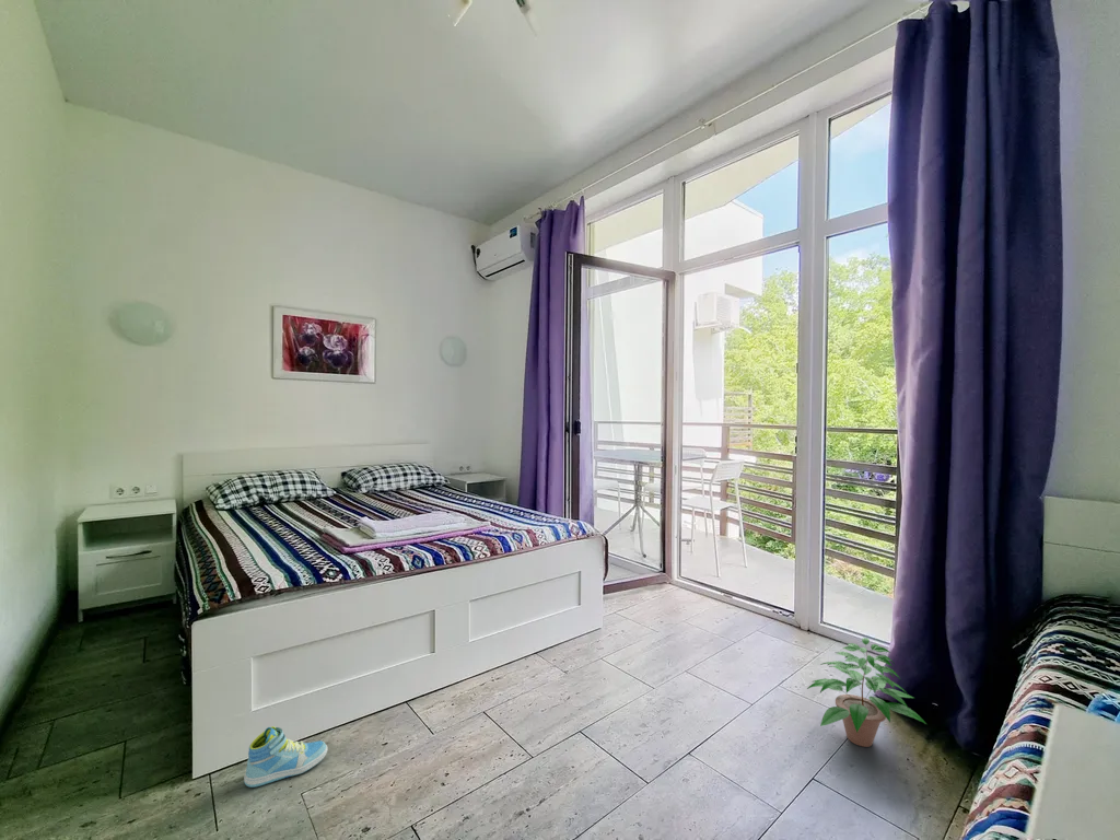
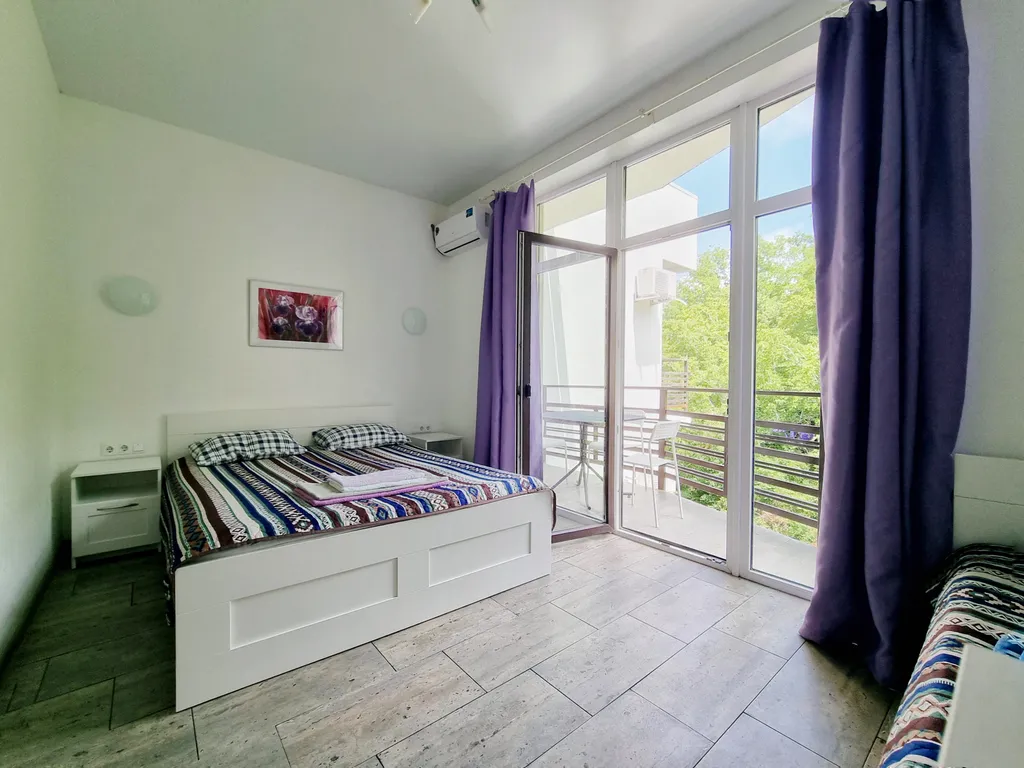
- sneaker (288, 746)
- potted plant (860, 688)
